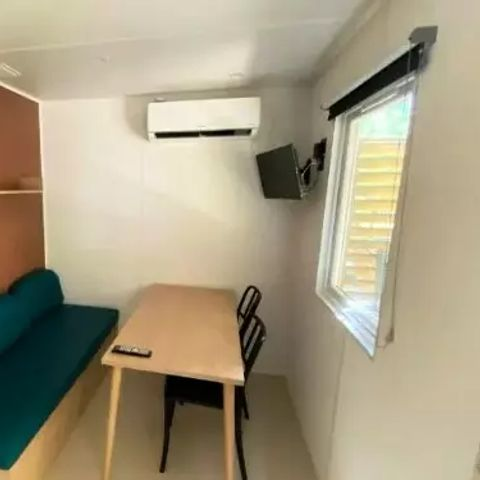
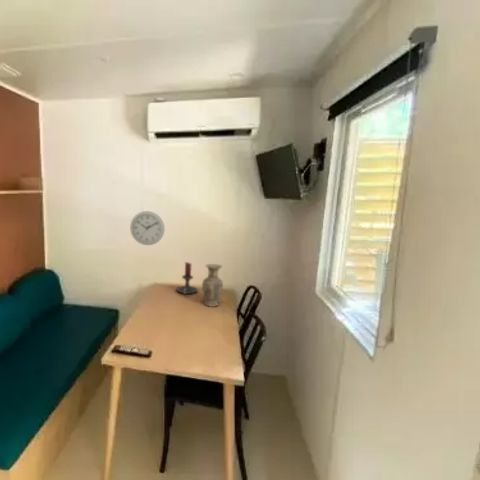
+ wall clock (147, 228)
+ vase (212, 285)
+ candle holder (187, 277)
